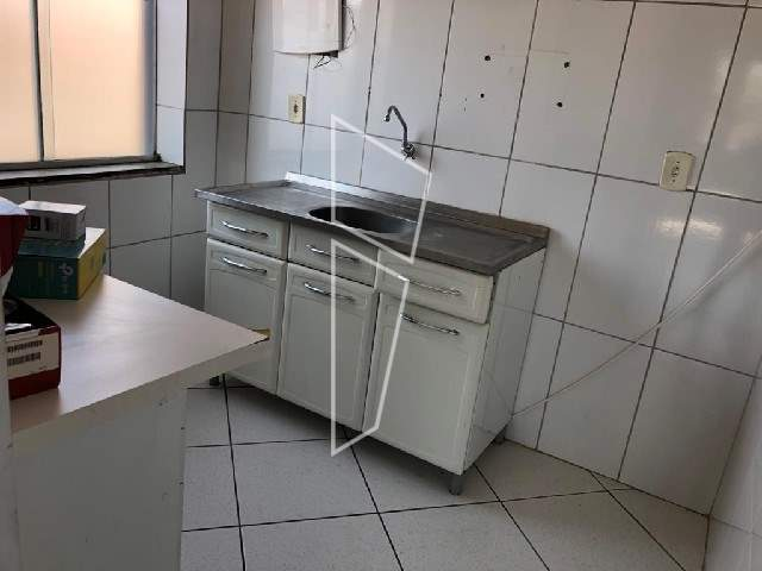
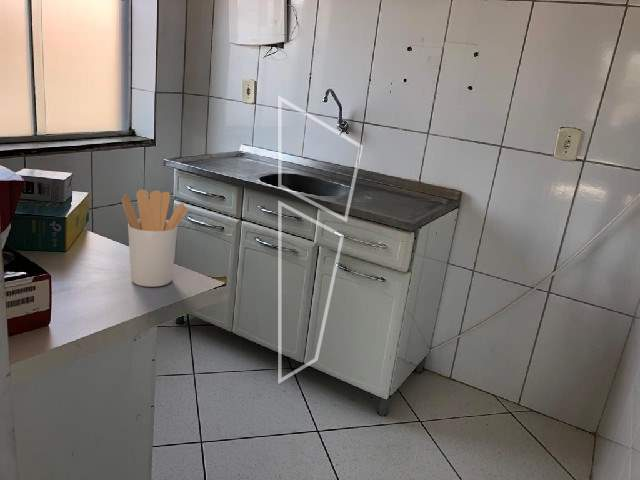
+ utensil holder (152, 235)
